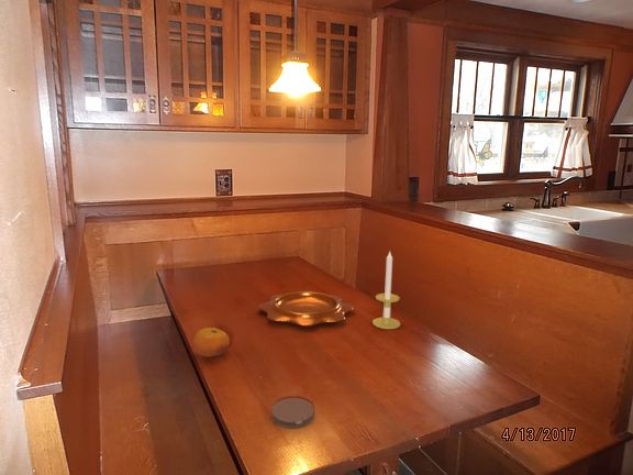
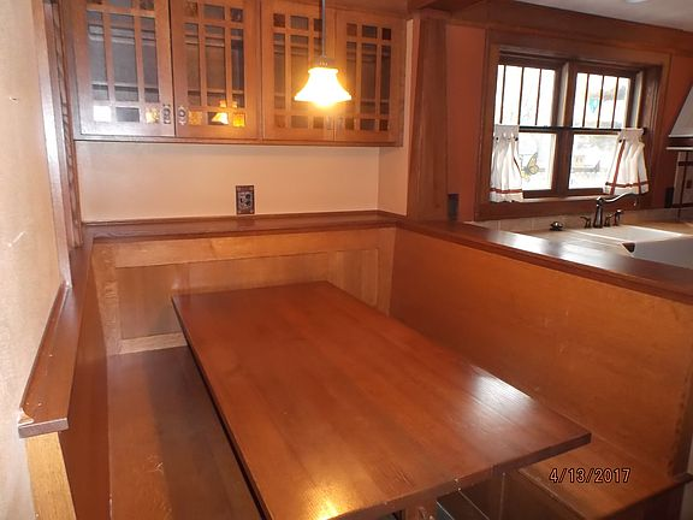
- fruit (211, 342)
- coaster (292, 411)
- candle (388, 287)
- decorative bowl (306, 306)
